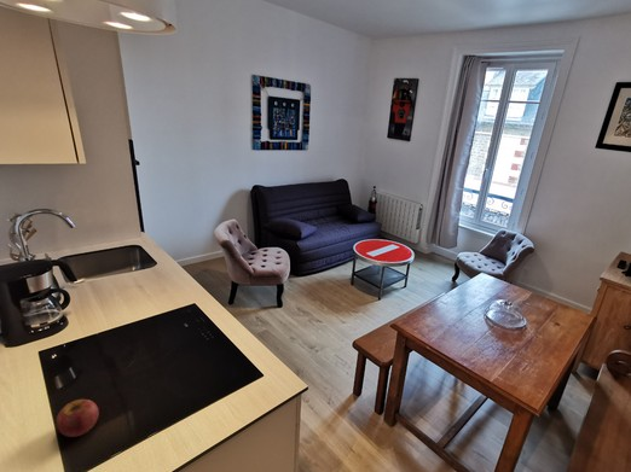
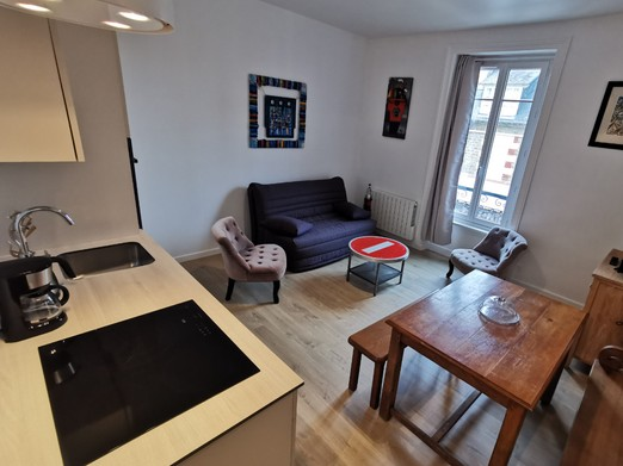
- apple (77, 414)
